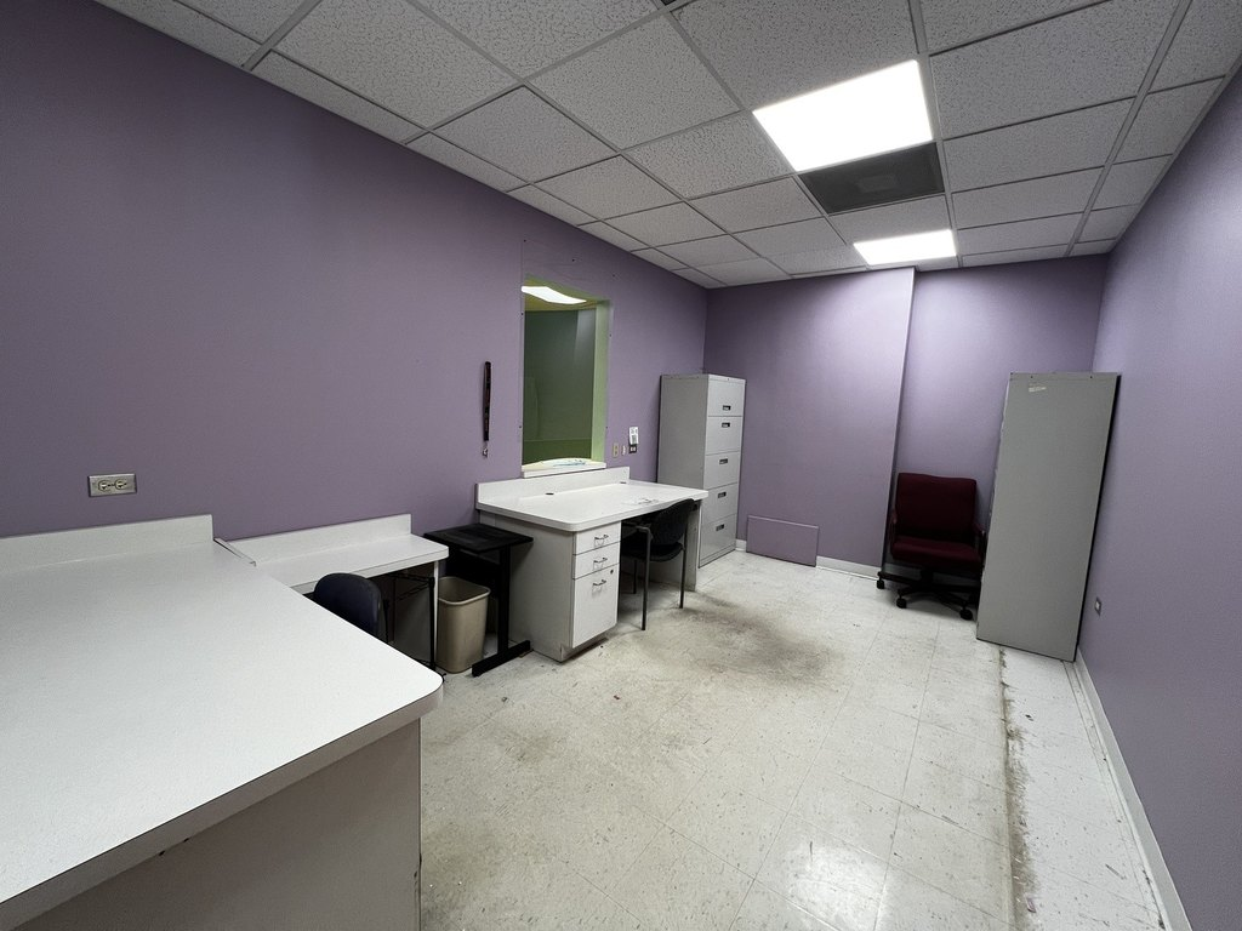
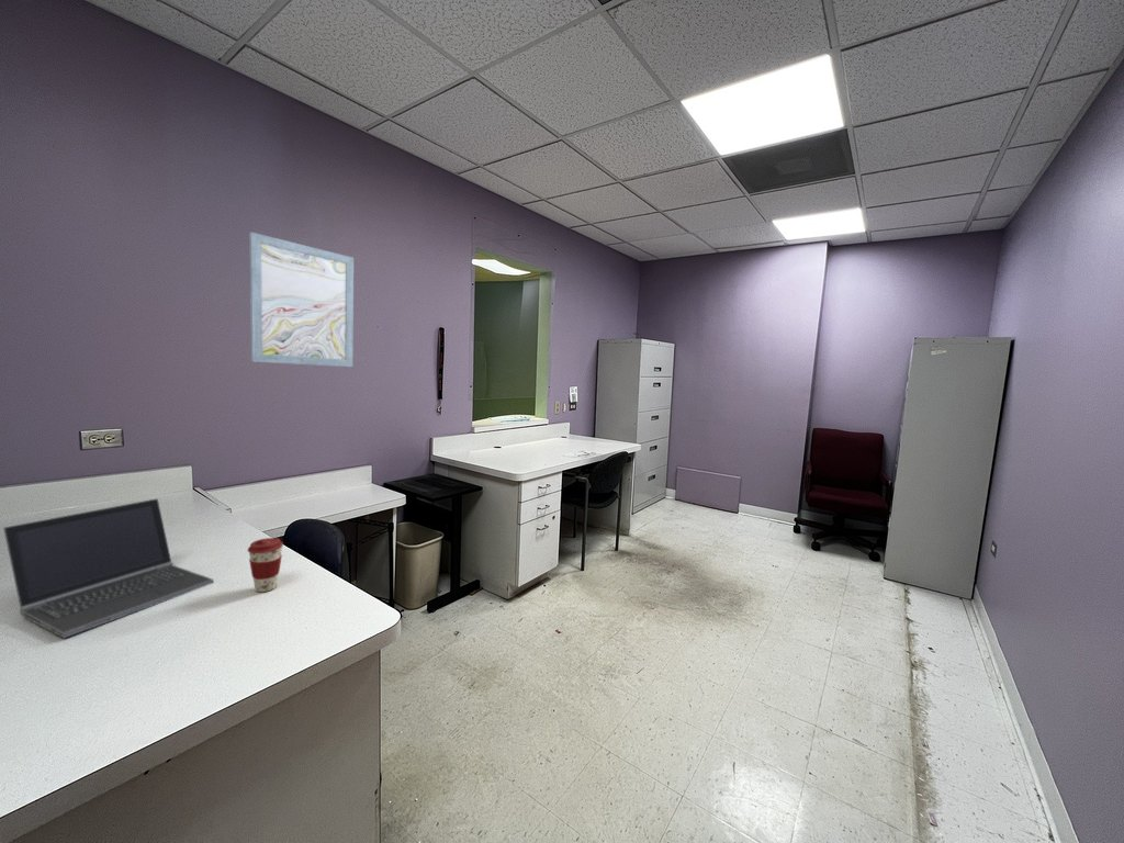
+ coffee cup (266, 564)
+ laptop computer (116, 558)
+ wall art (305, 305)
